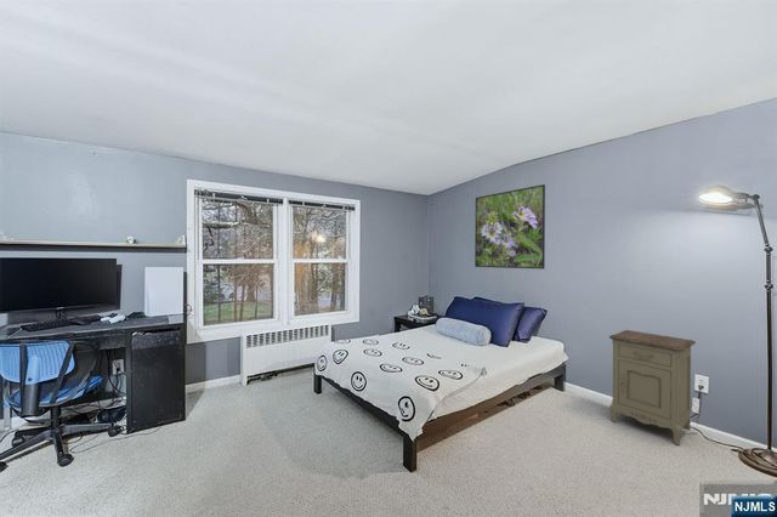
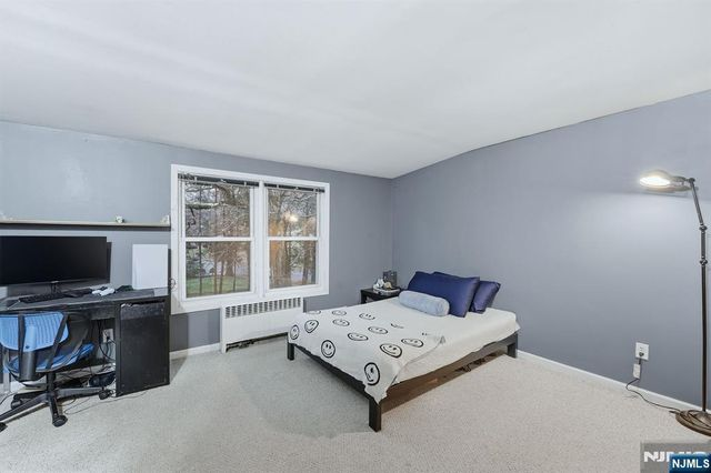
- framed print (506, 229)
- nightstand (648, 382)
